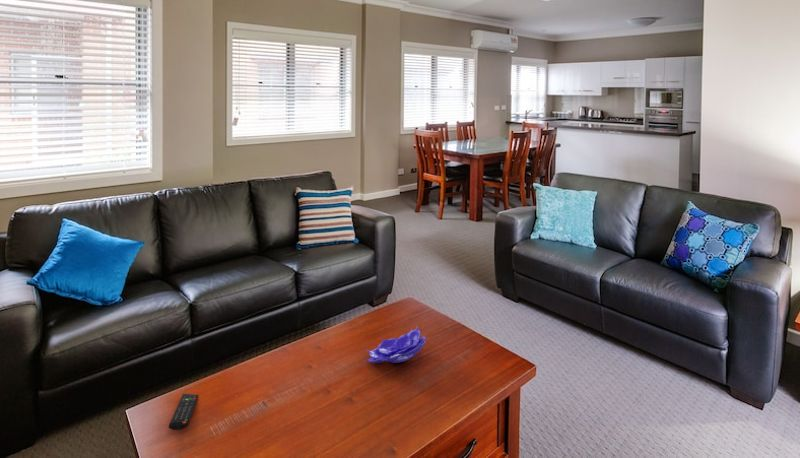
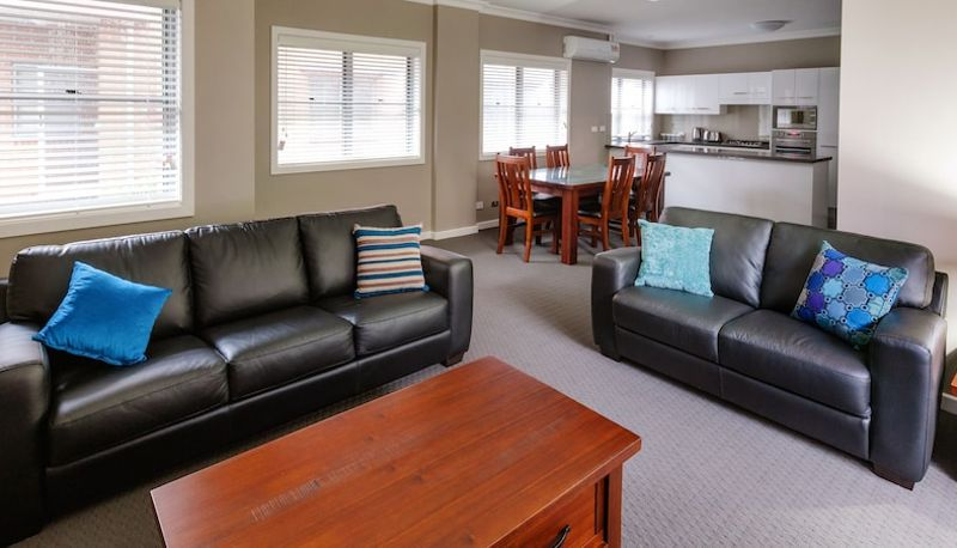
- remote control (185, 409)
- decorative bowl (396, 344)
